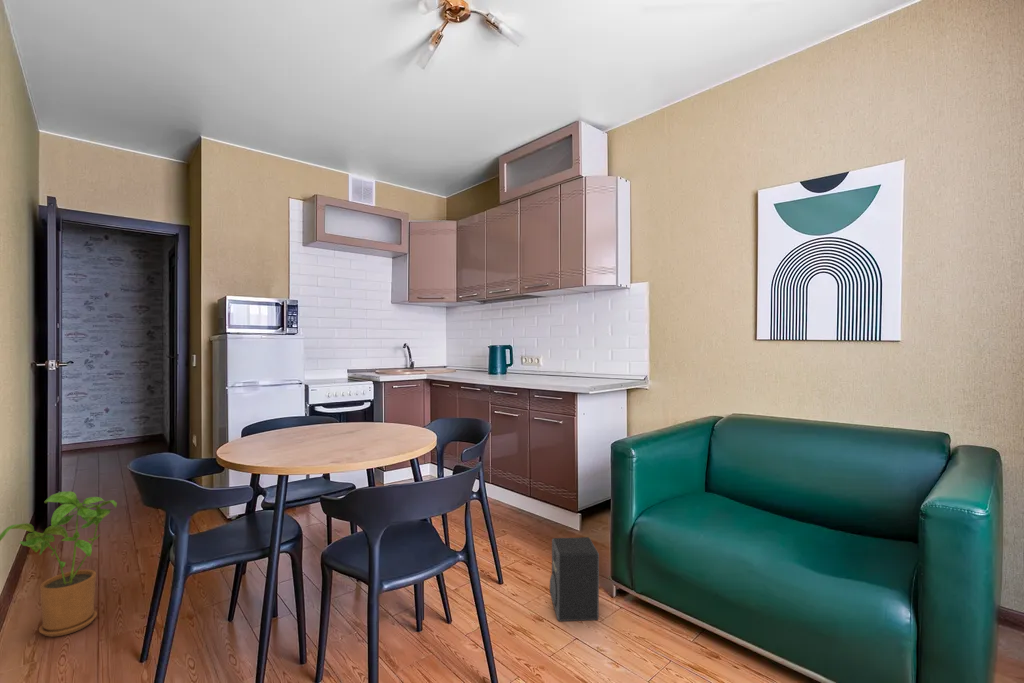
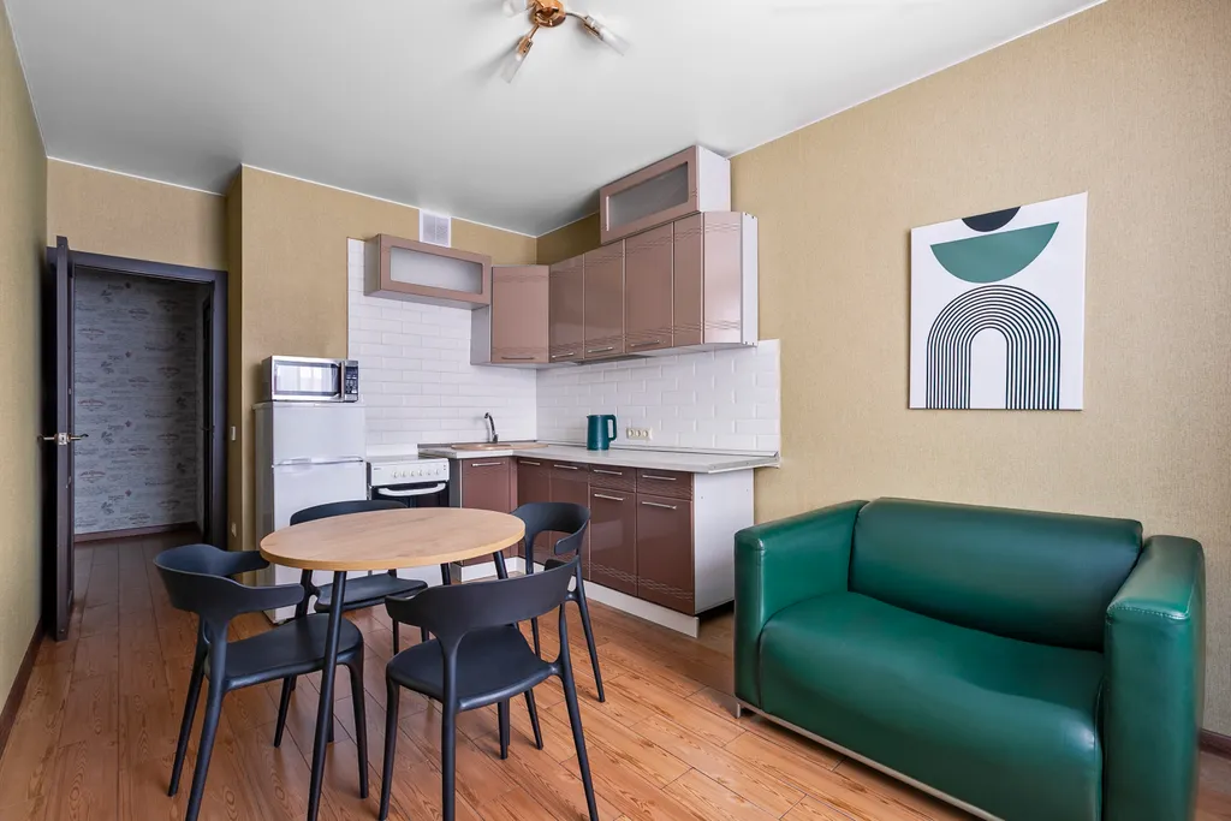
- speaker (572, 577)
- house plant (61, 561)
